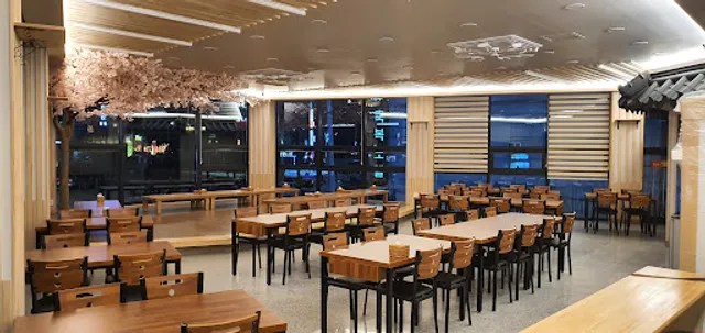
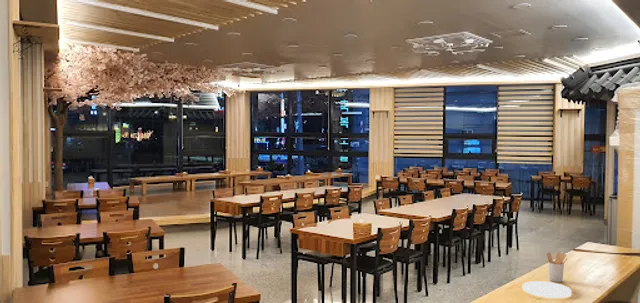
+ utensil holder (557, 266)
+ plate (546, 289)
